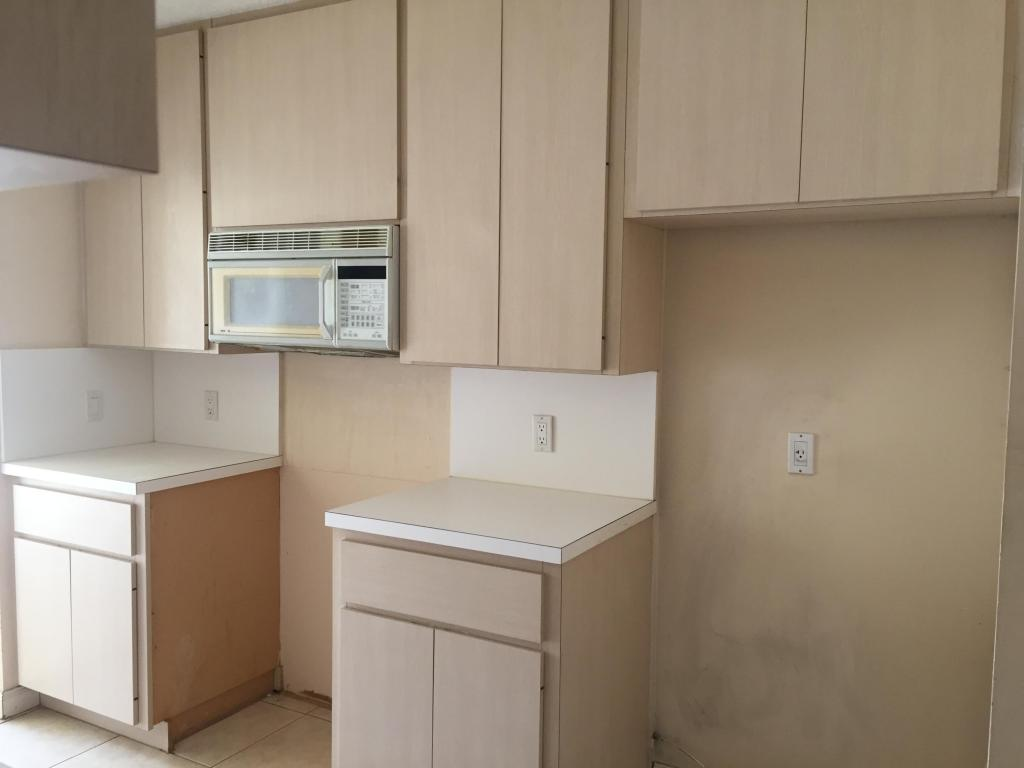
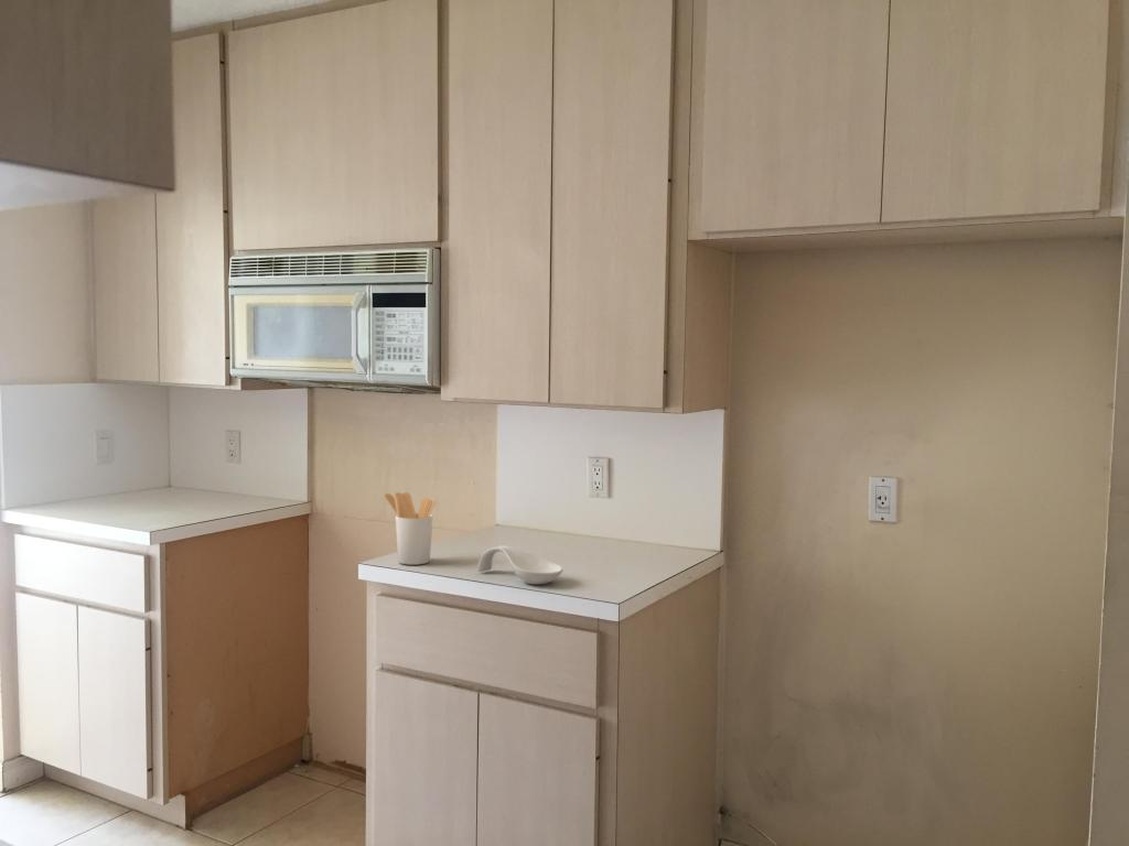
+ spoon rest (518, 563)
+ utensil holder (408, 525)
